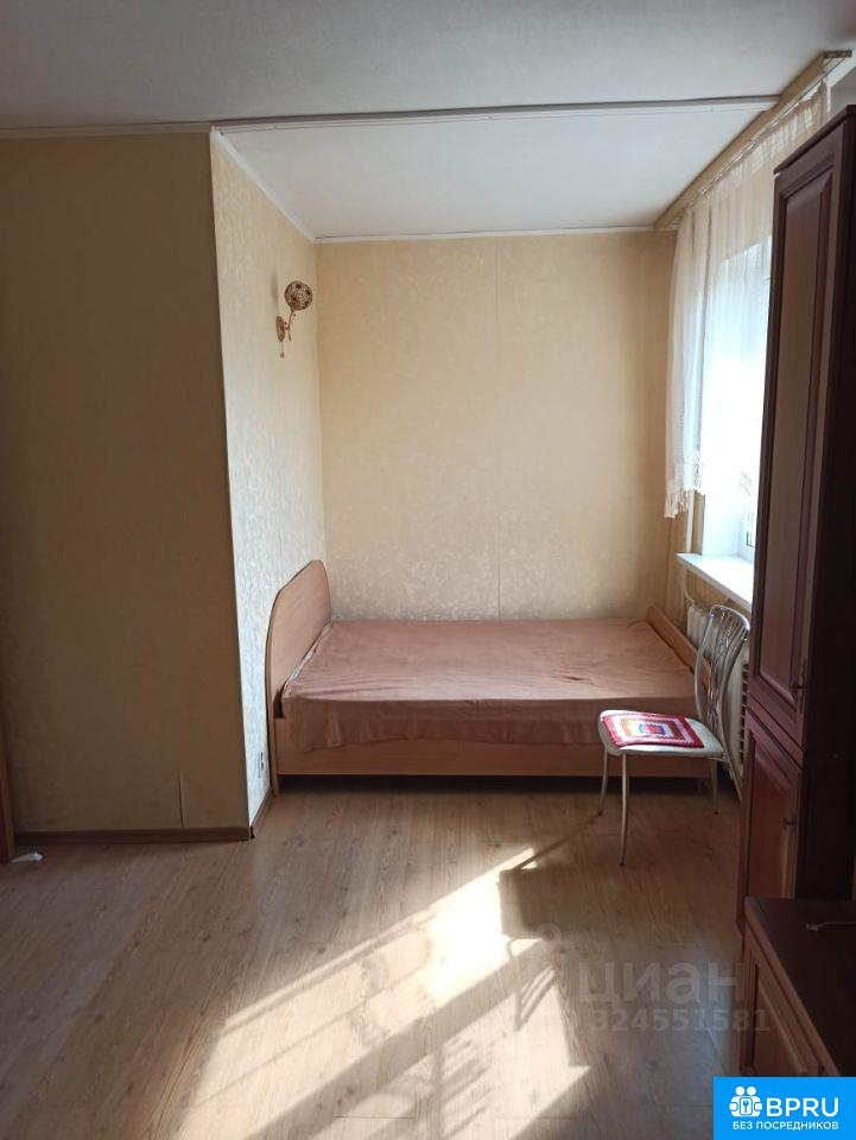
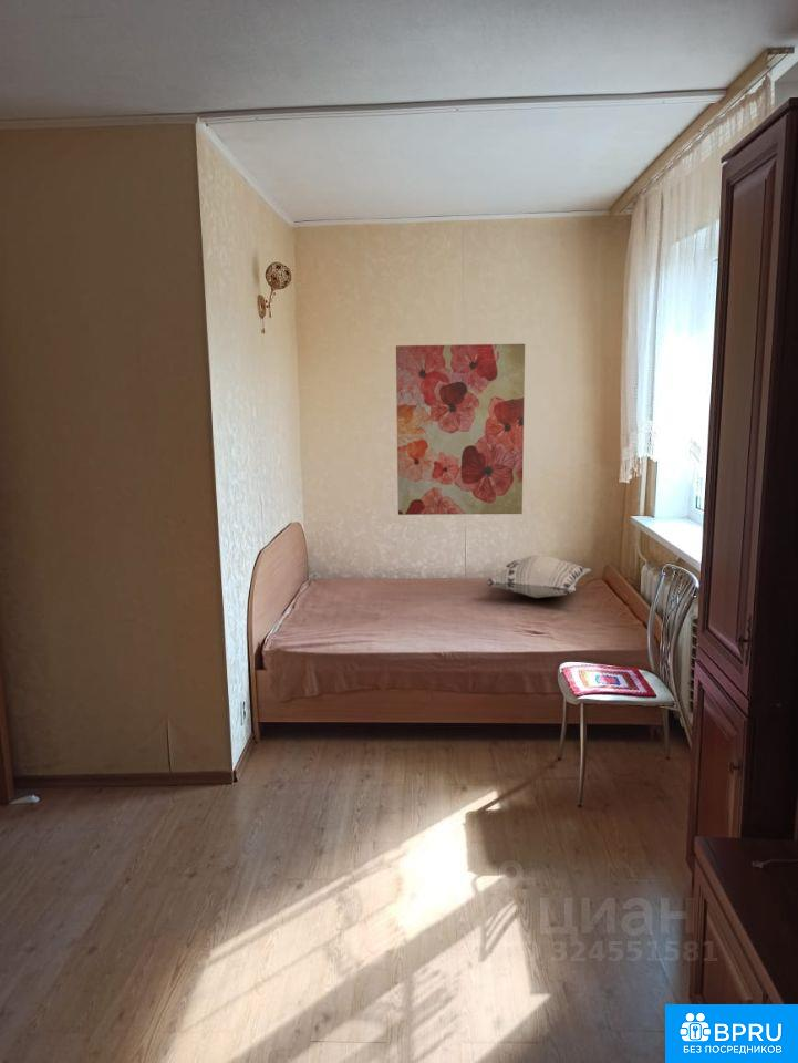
+ wall art (459, 431)
+ decorative pillow (539, 576)
